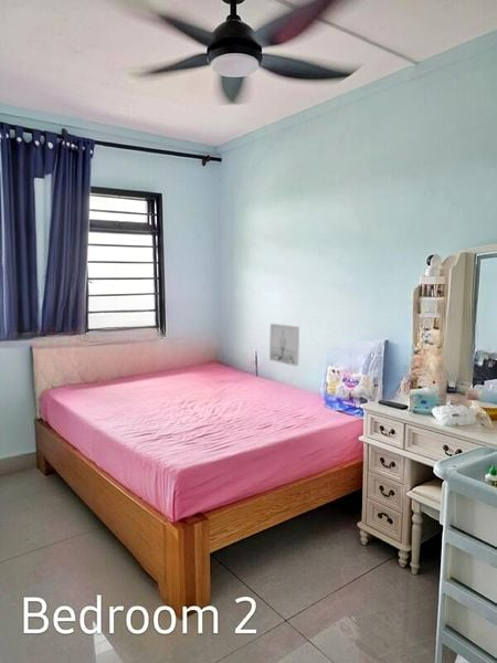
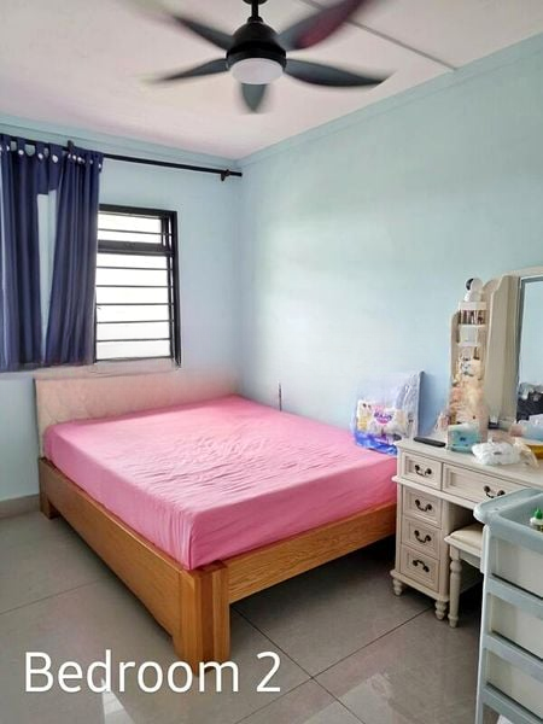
- wall art (284, 344)
